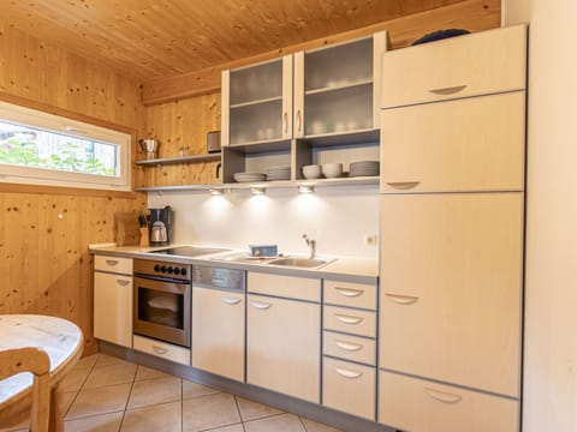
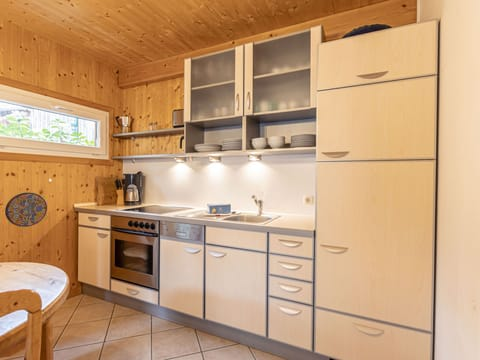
+ manhole cover (27, 209)
